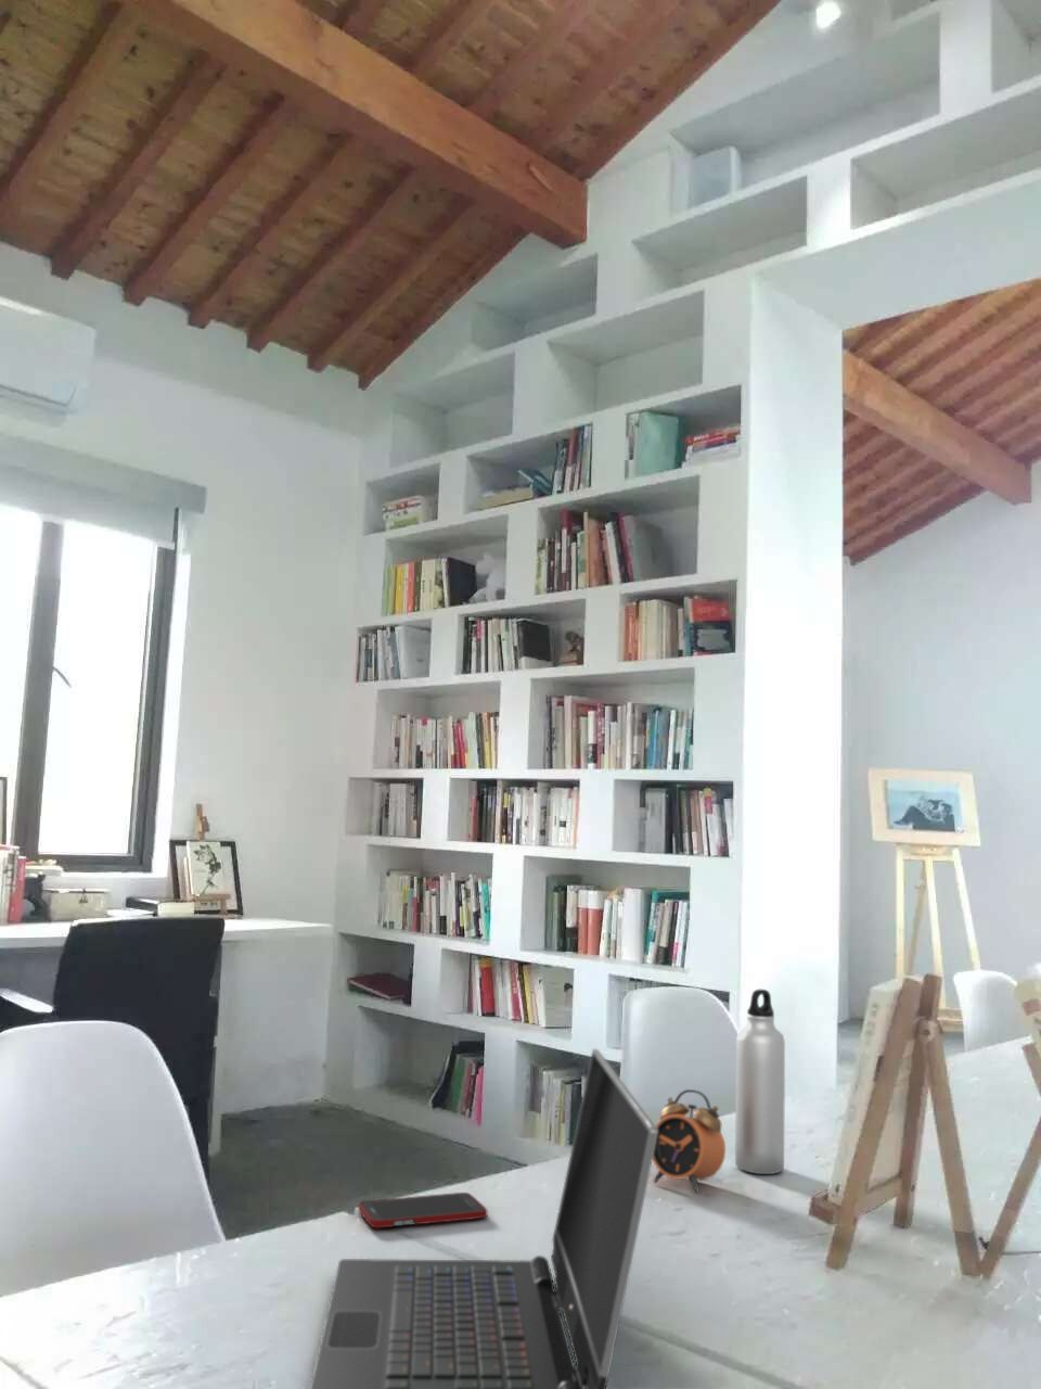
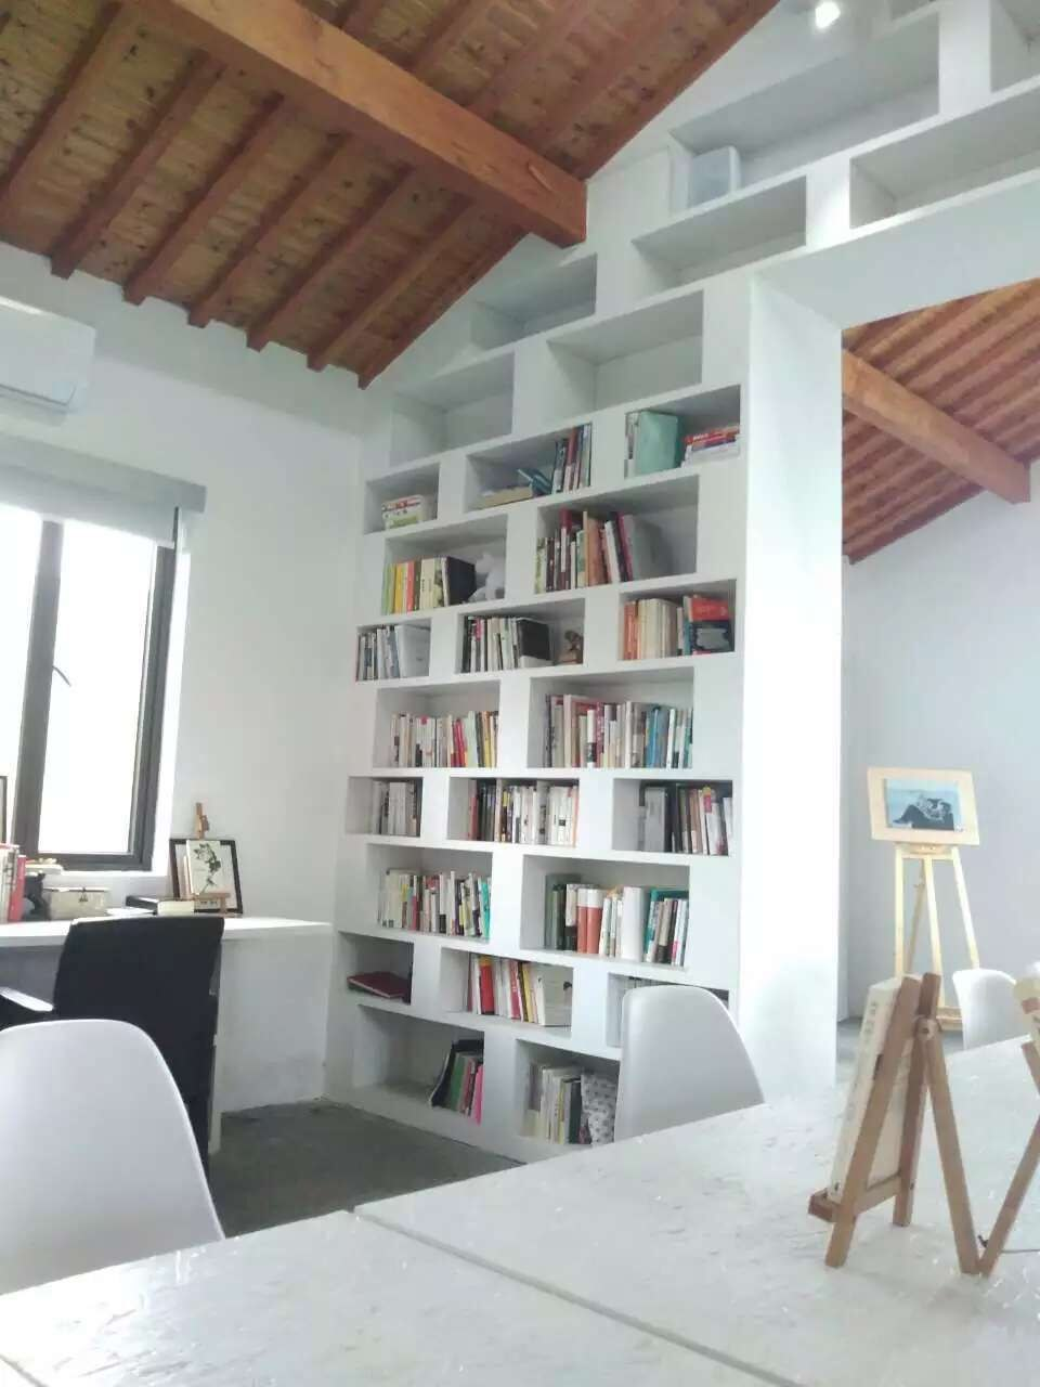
- water bottle (760, 1077)
- cell phone (422, 1210)
- laptop computer (476, 1260)
- alarm clock (688, 1136)
